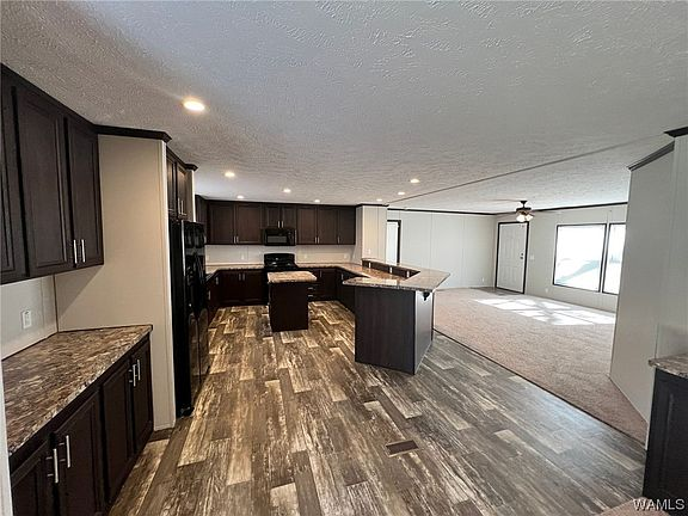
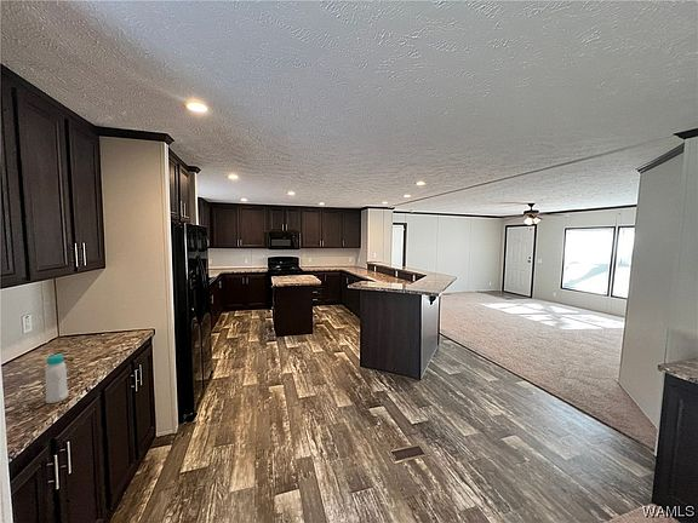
+ bottle (56, 378)
